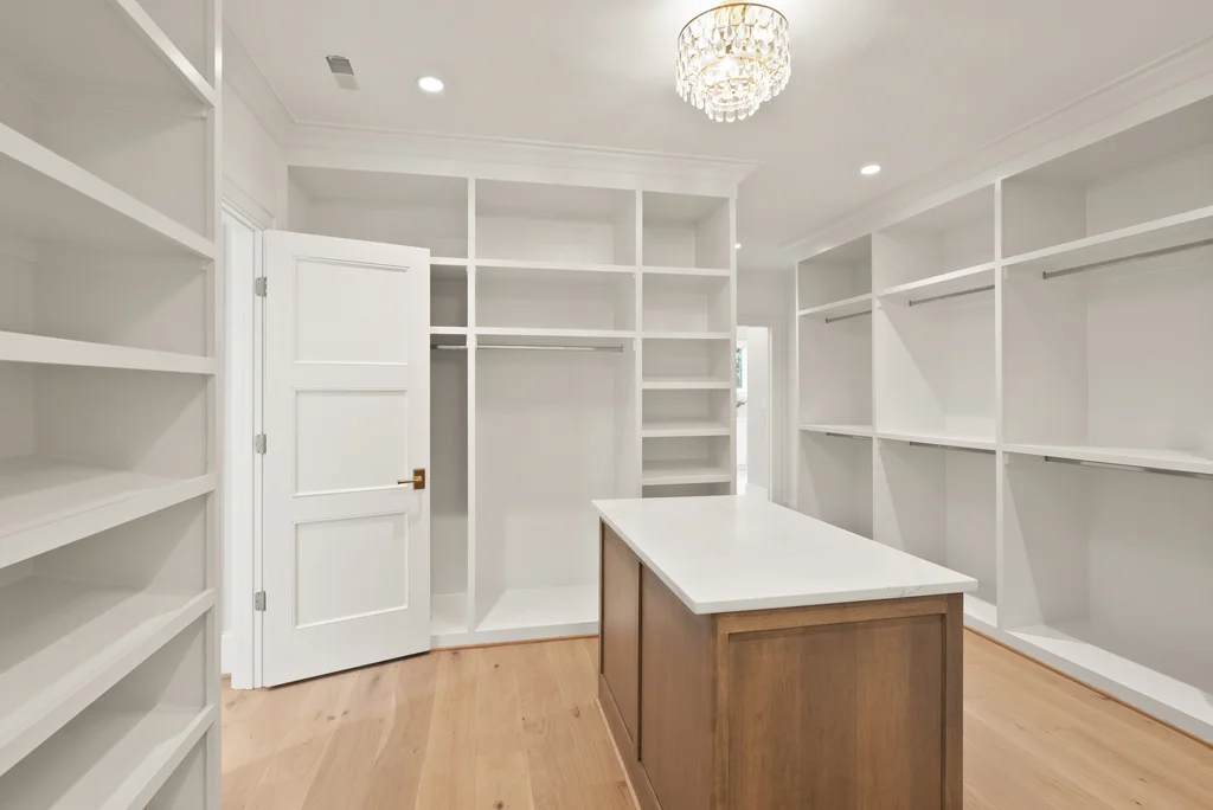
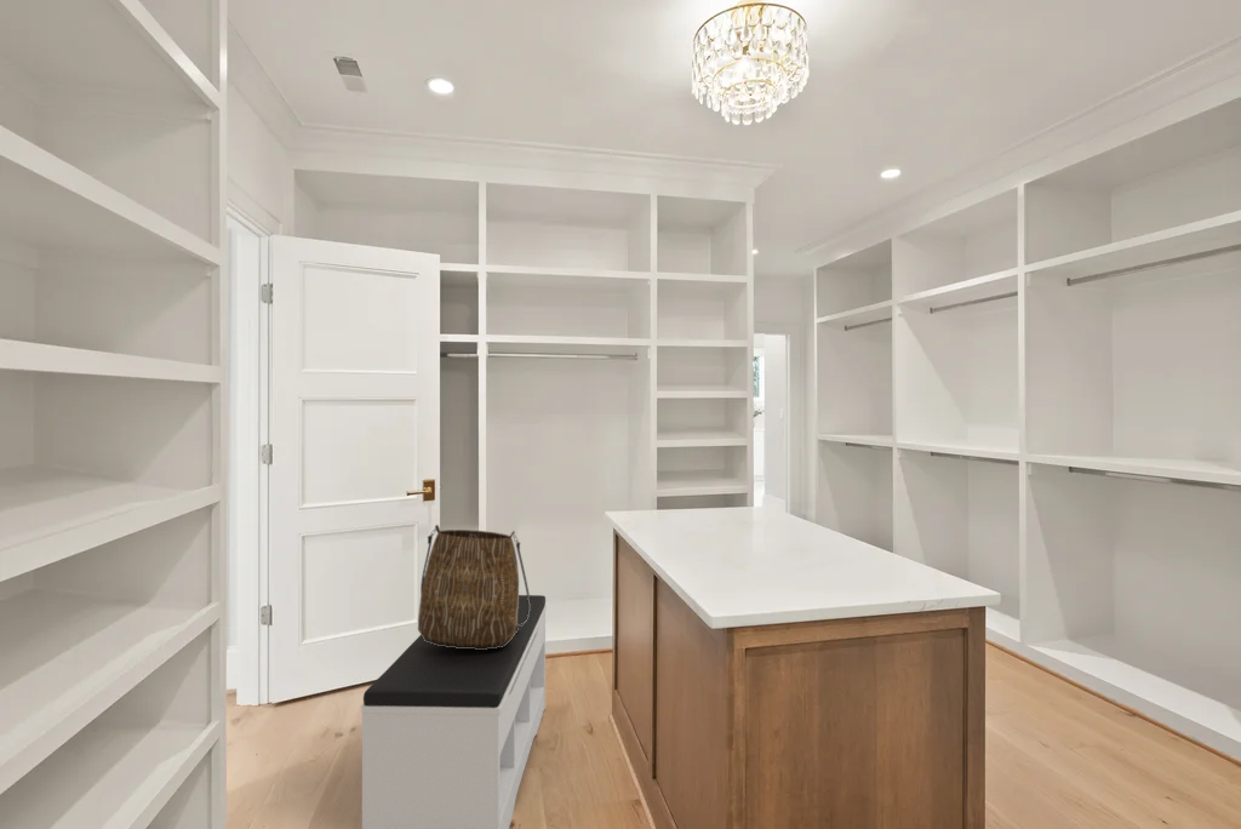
+ bench (473, 701)
+ tote bag (469, 584)
